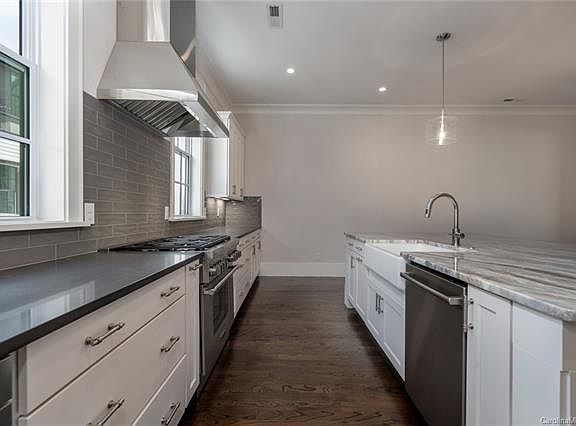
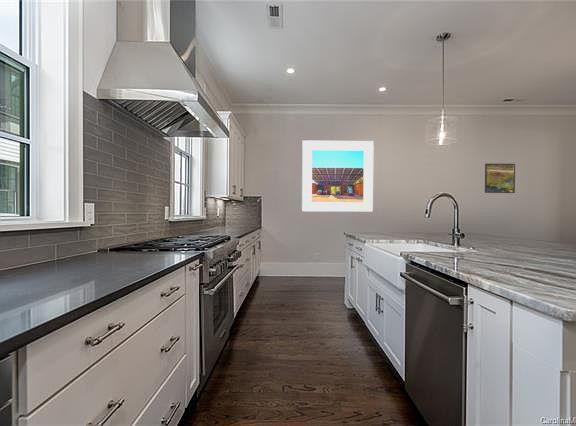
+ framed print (499, 178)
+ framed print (337, 176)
